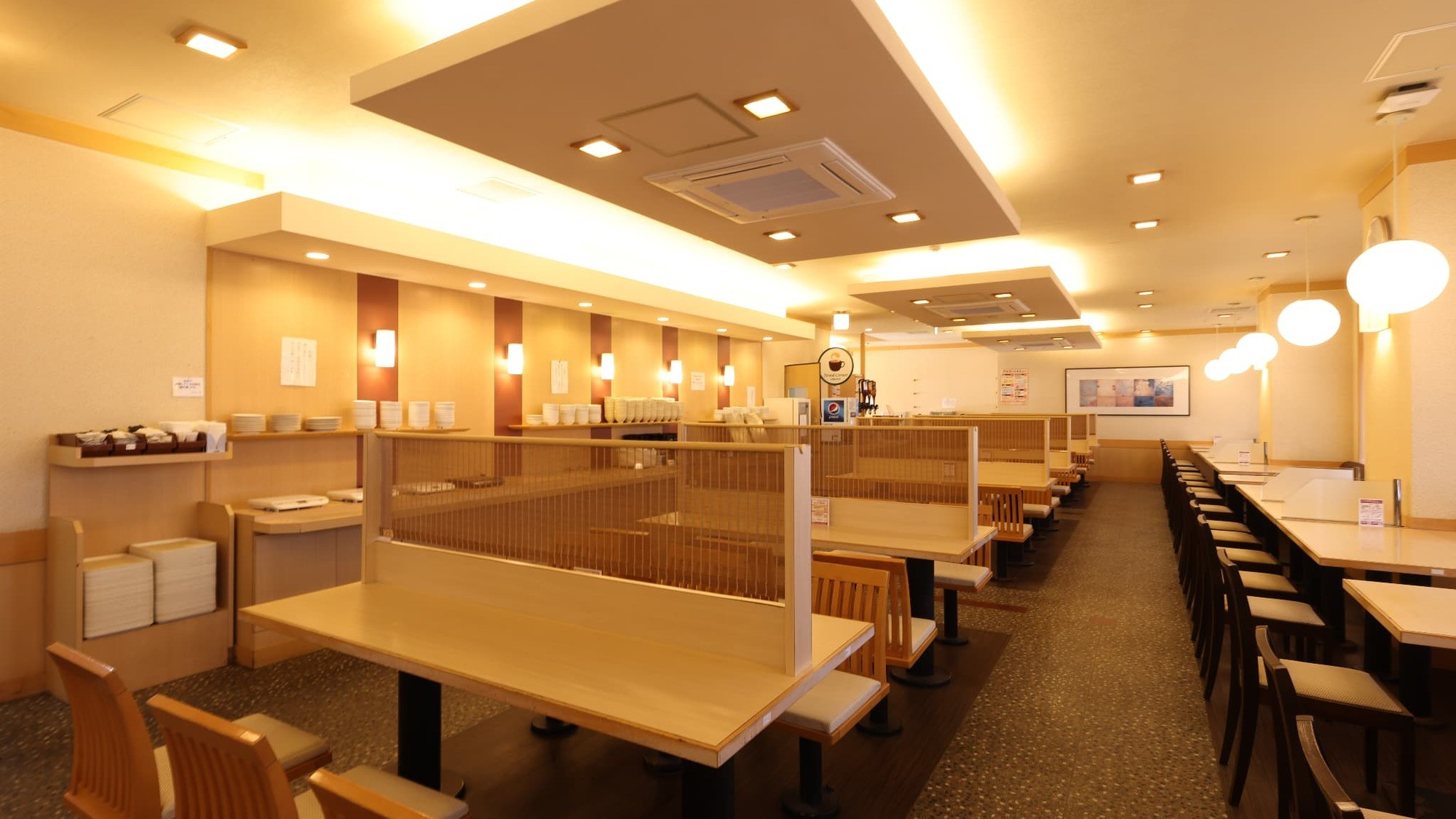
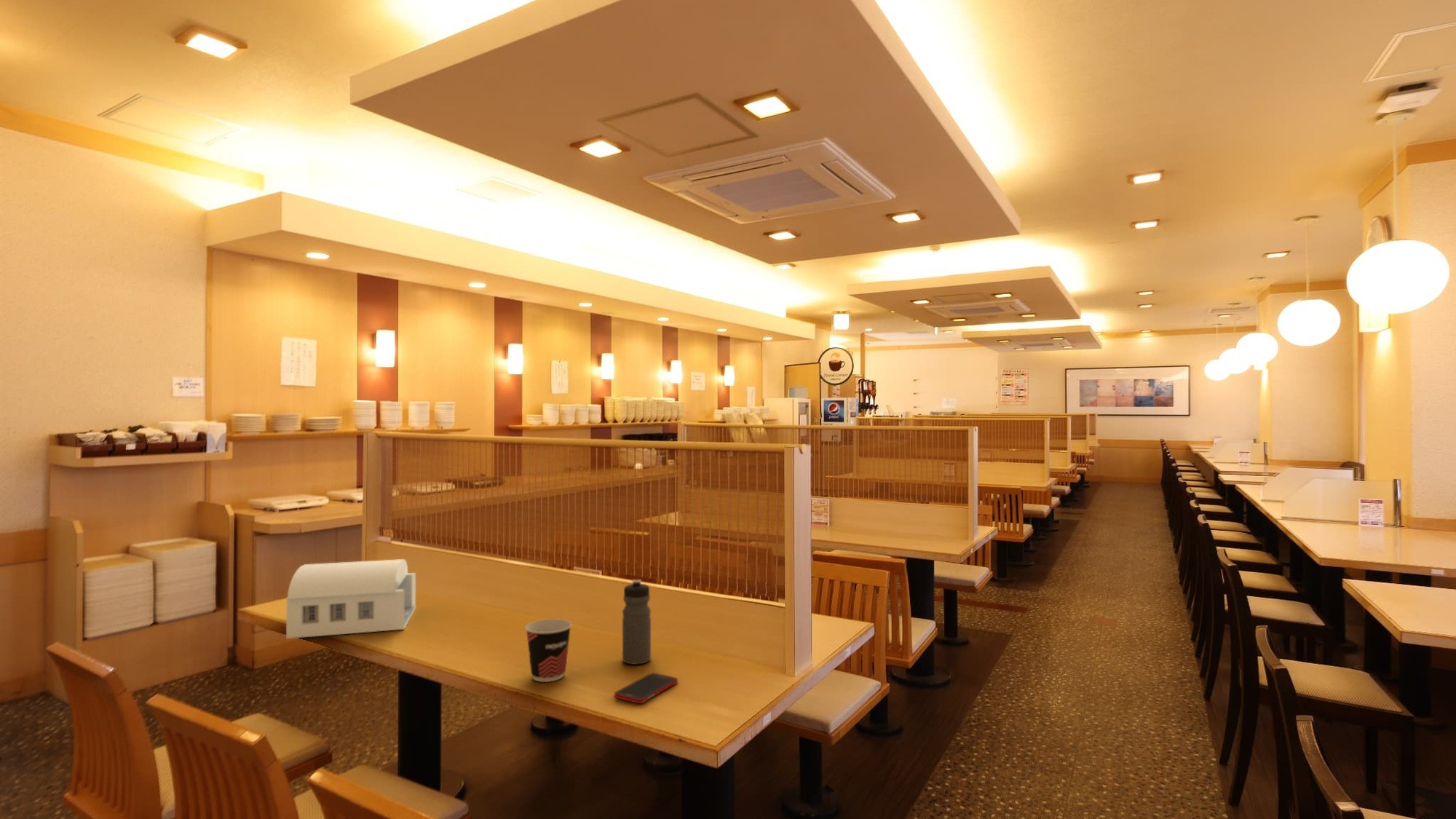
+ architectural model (355, 593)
+ cell phone (646, 687)
+ cup (548, 650)
+ water bottle (636, 620)
